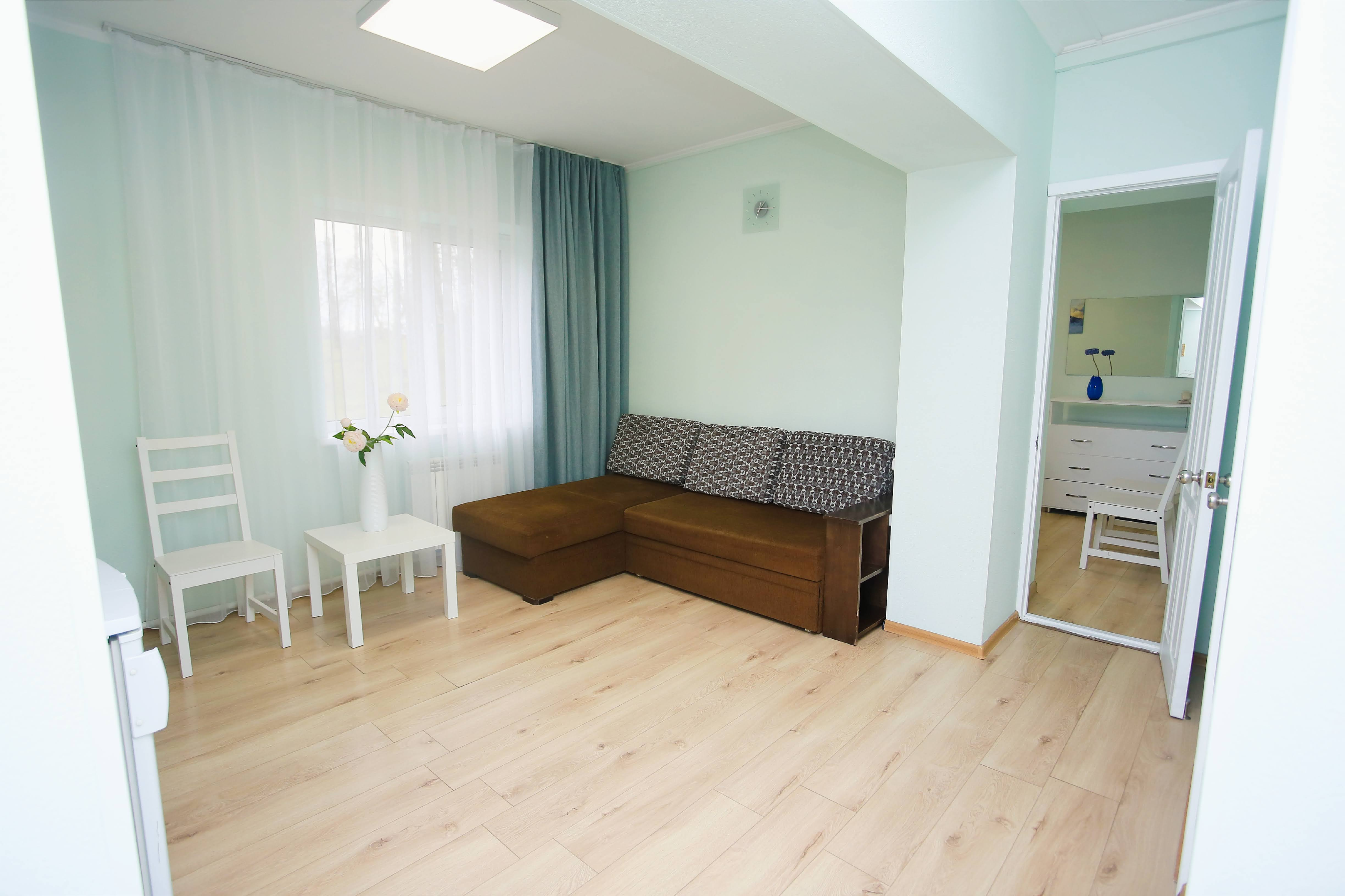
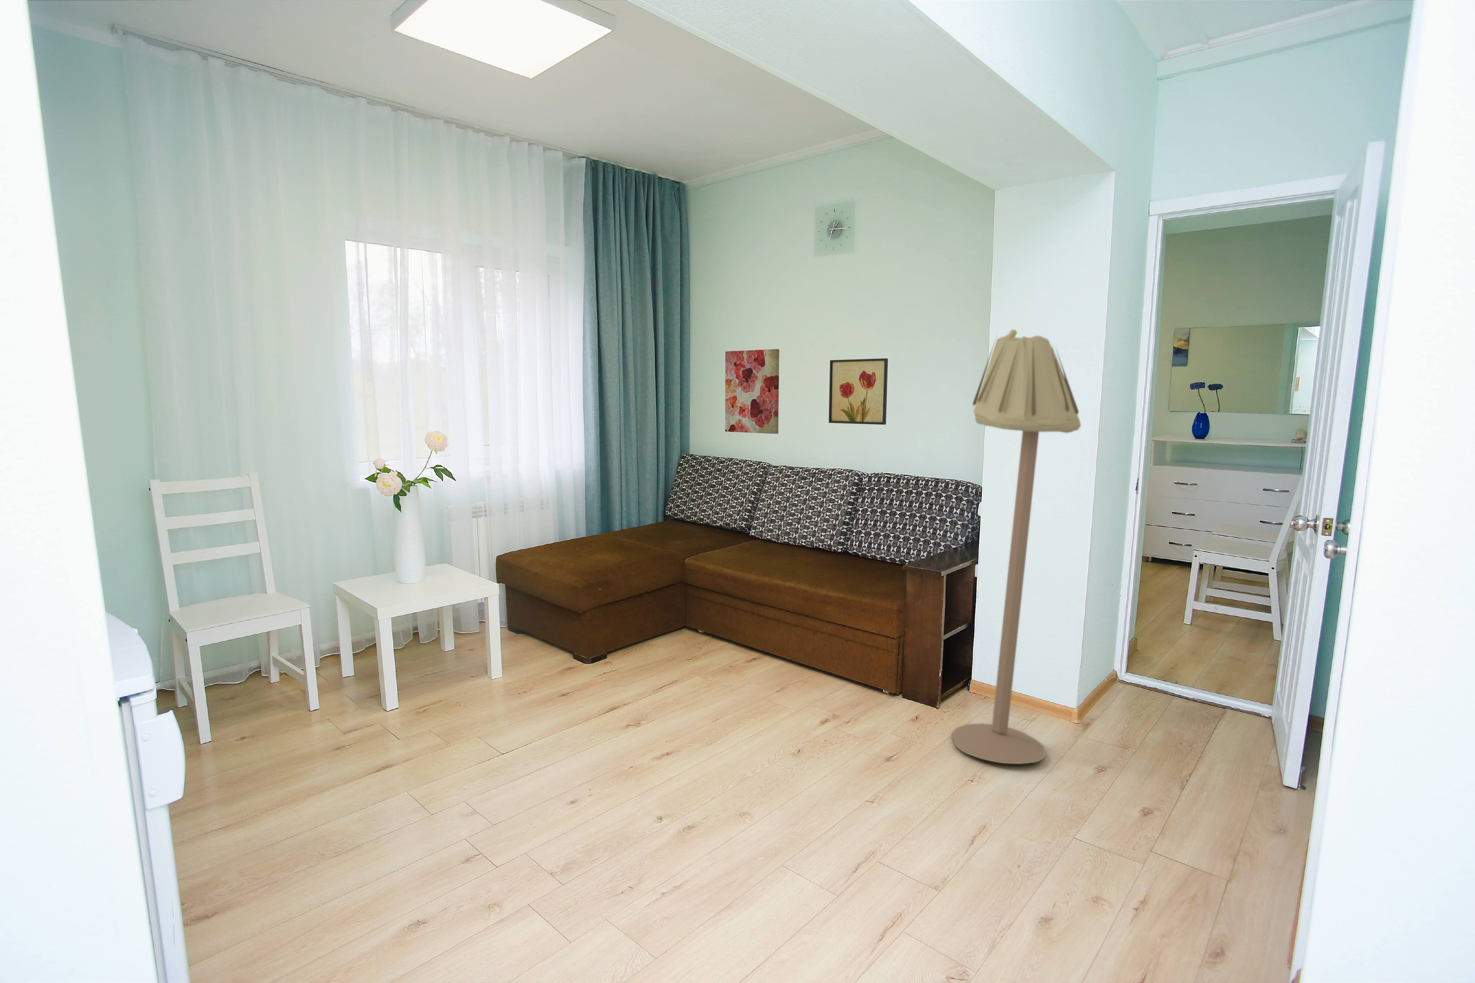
+ wall art (859, 392)
+ wall art (751, 392)
+ floor lamp (1018, 541)
